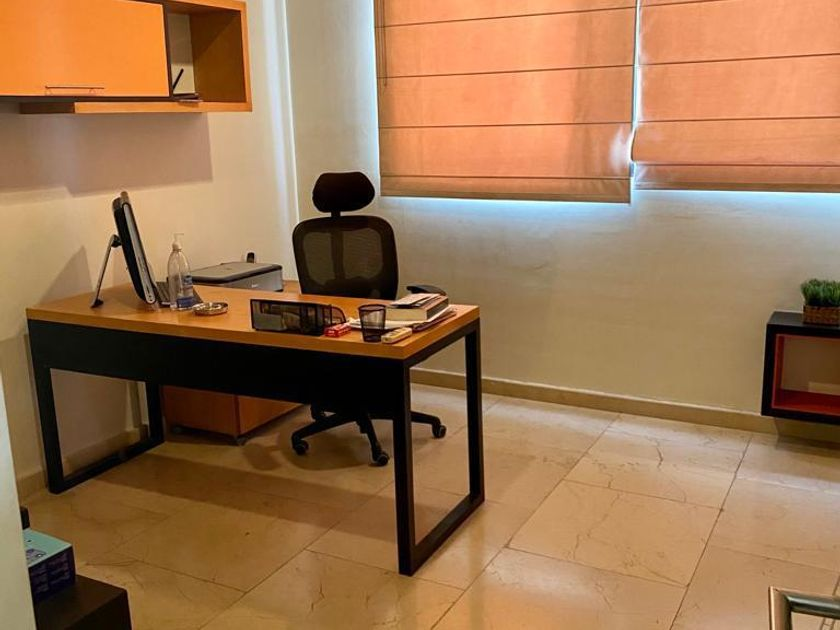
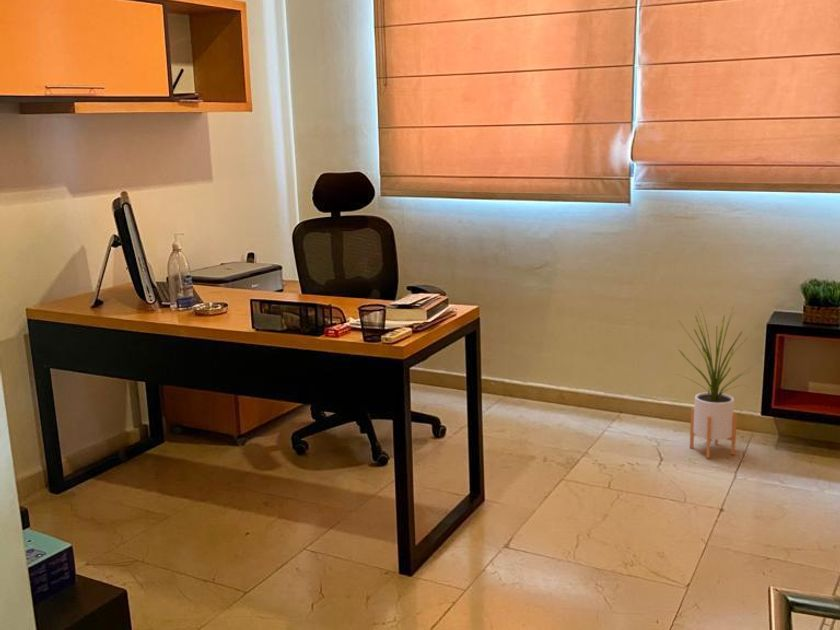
+ house plant (716, 380)
